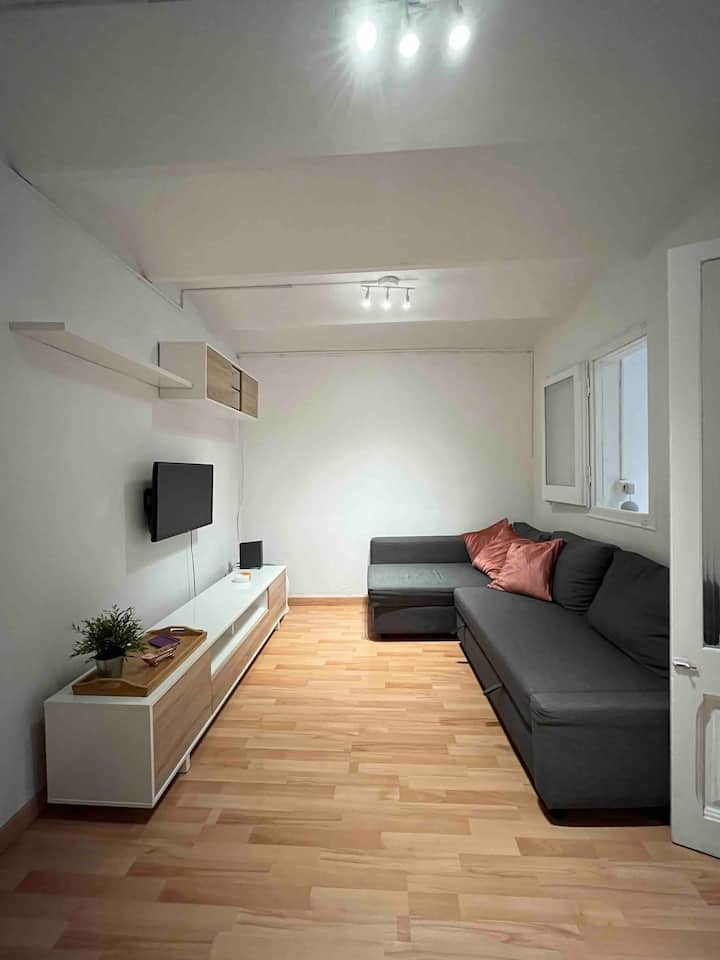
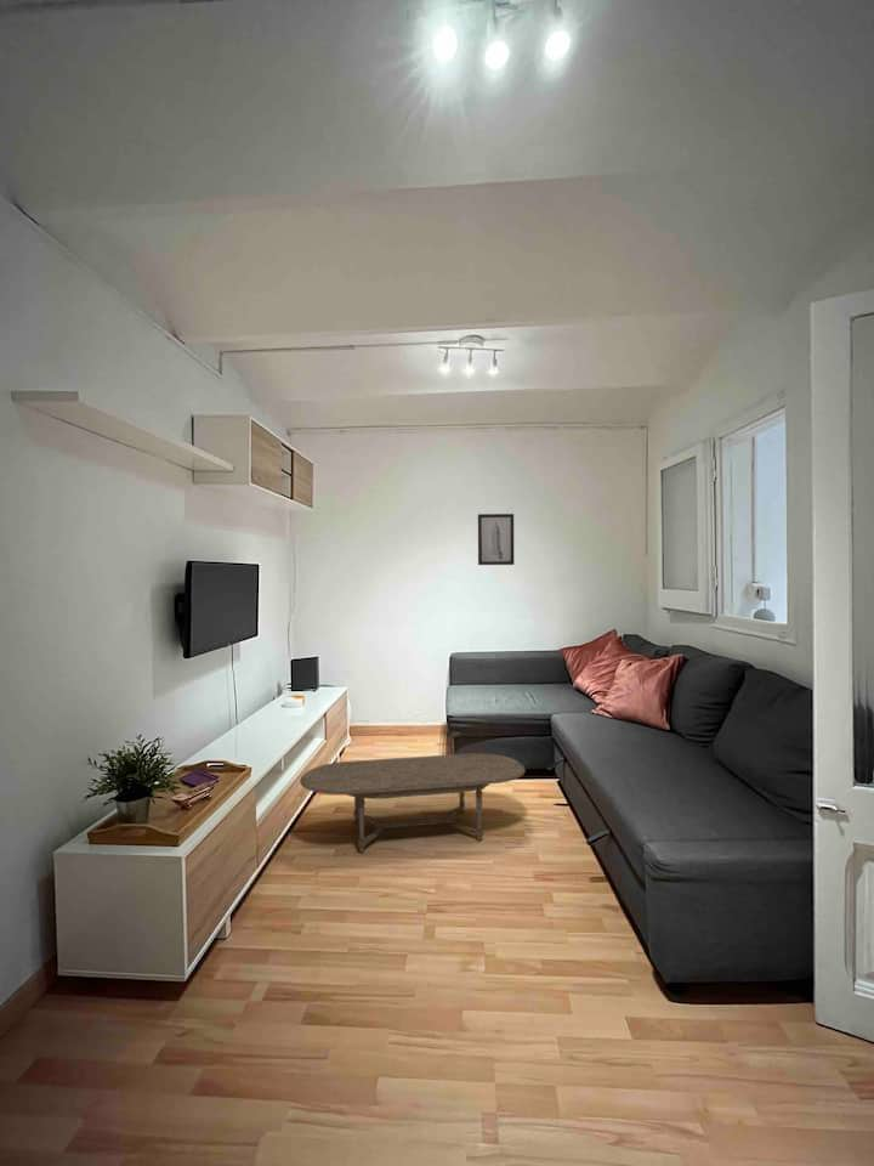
+ coffee table (415, 796)
+ wall art (495, 539)
